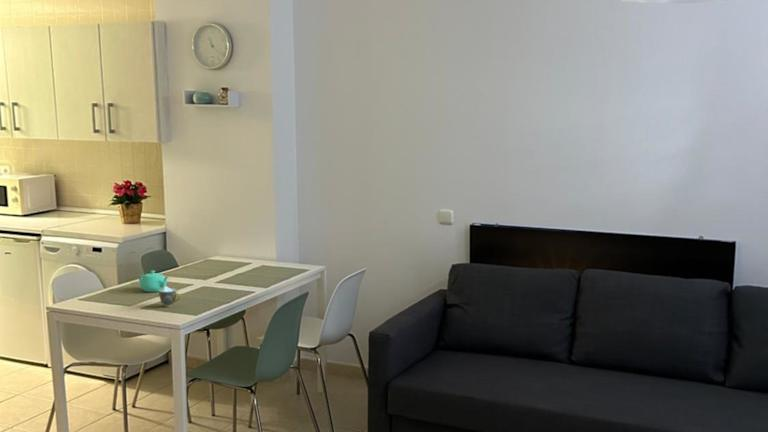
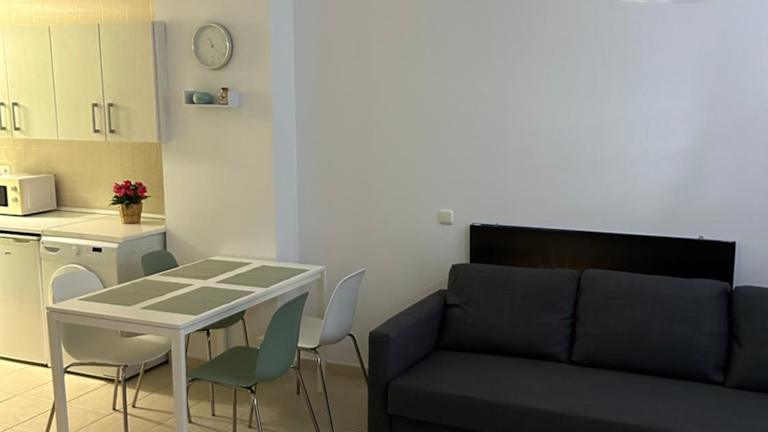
- teacup (170, 296)
- teapot (154, 280)
